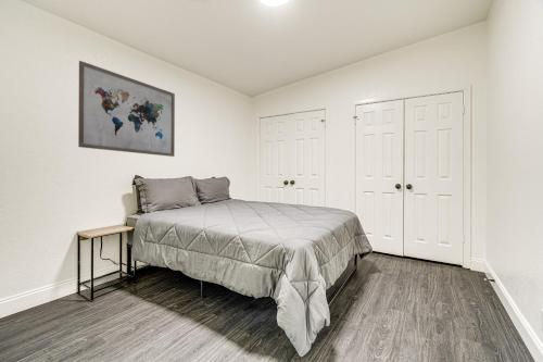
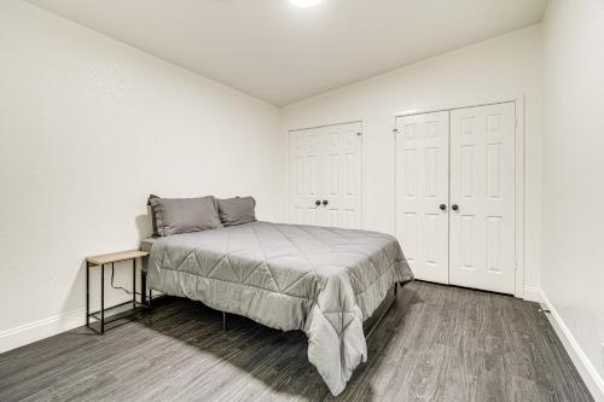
- wall art (134, 115)
